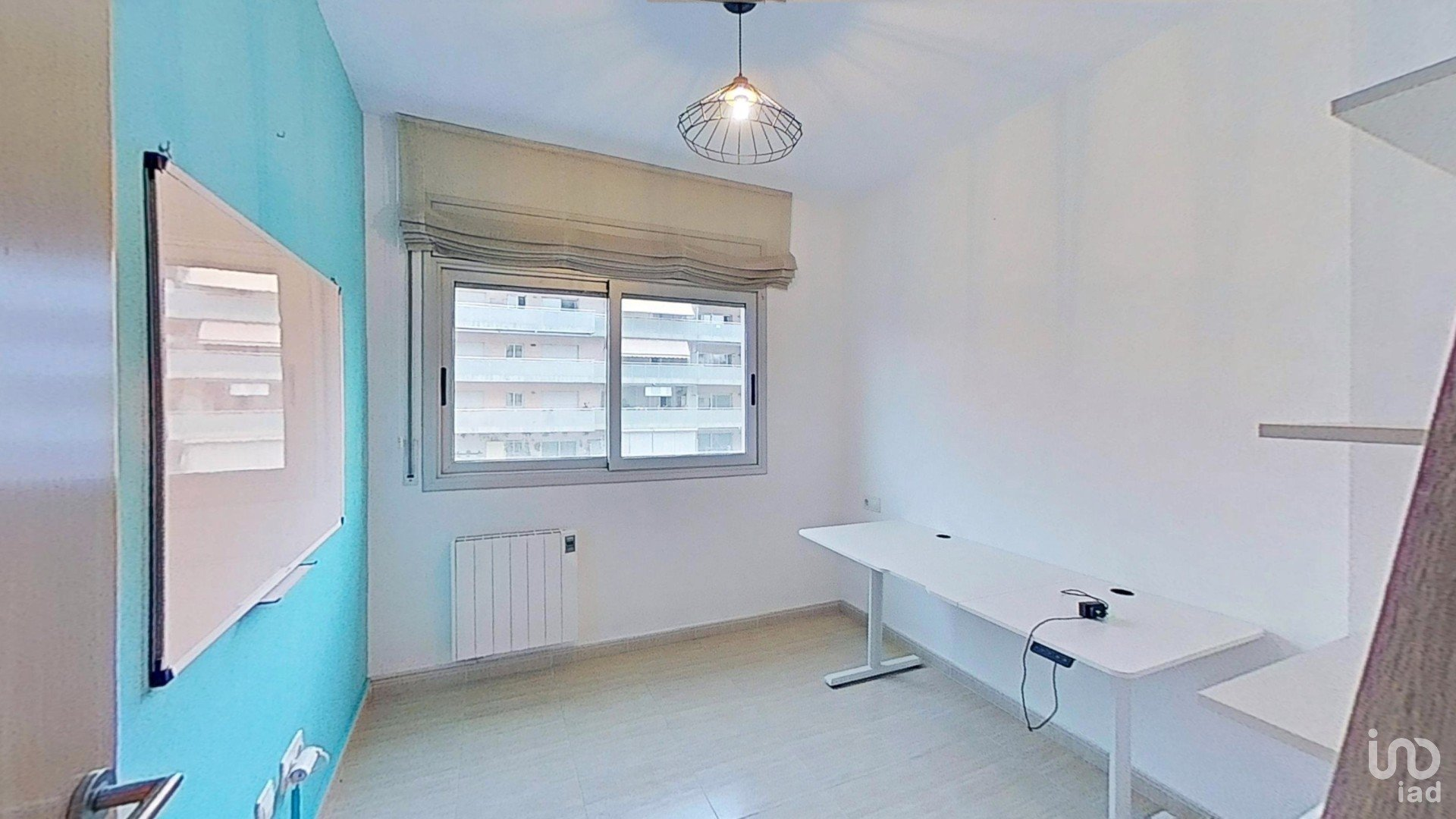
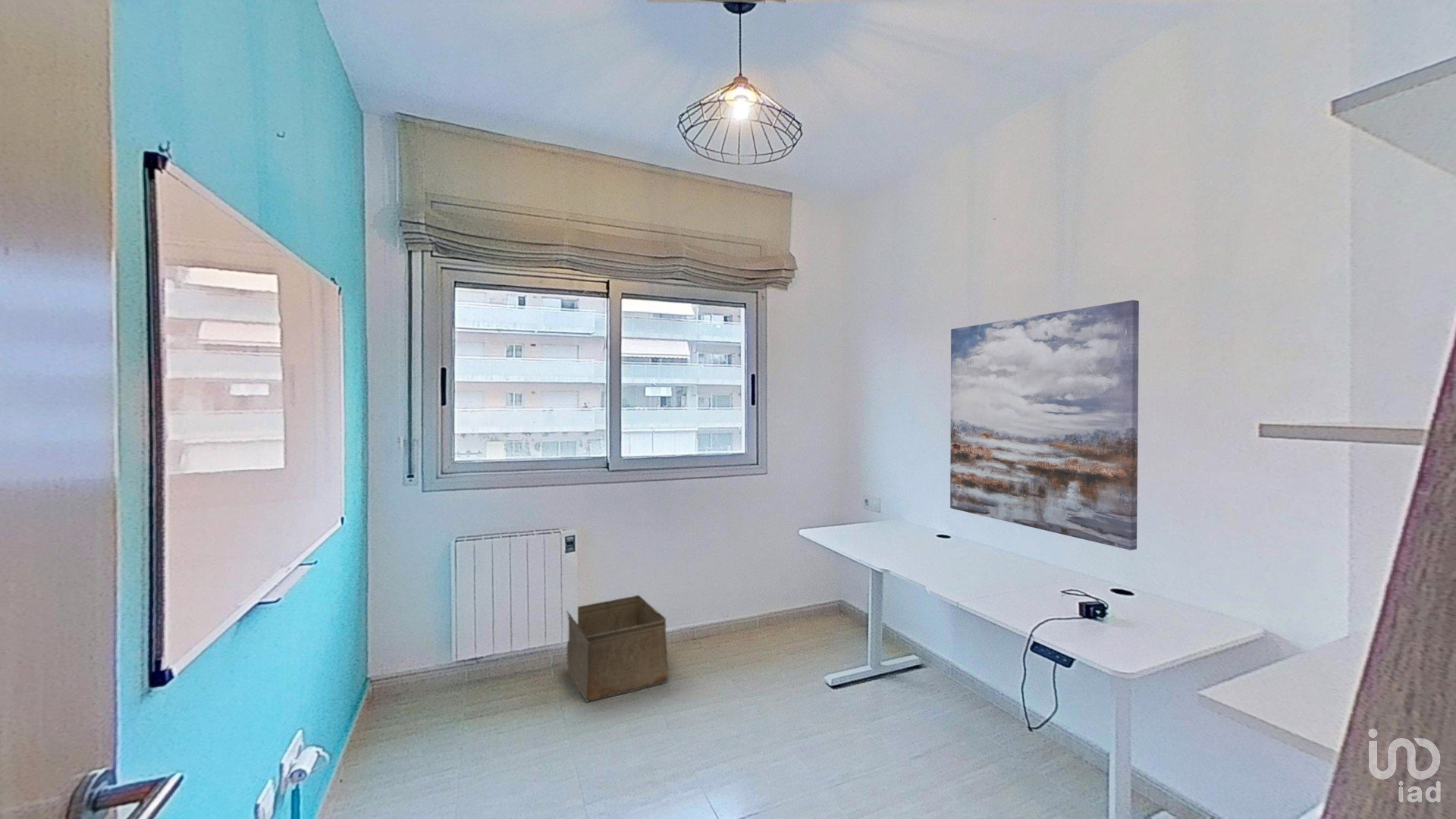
+ storage bin (616, 644)
+ wall art (1028, 422)
